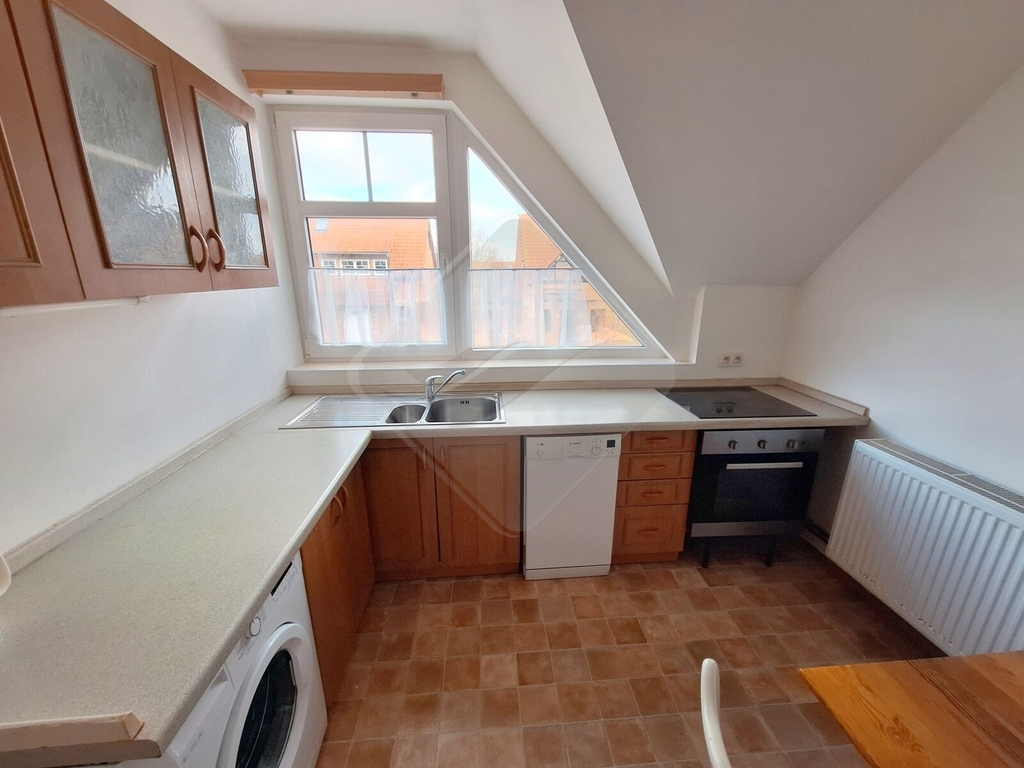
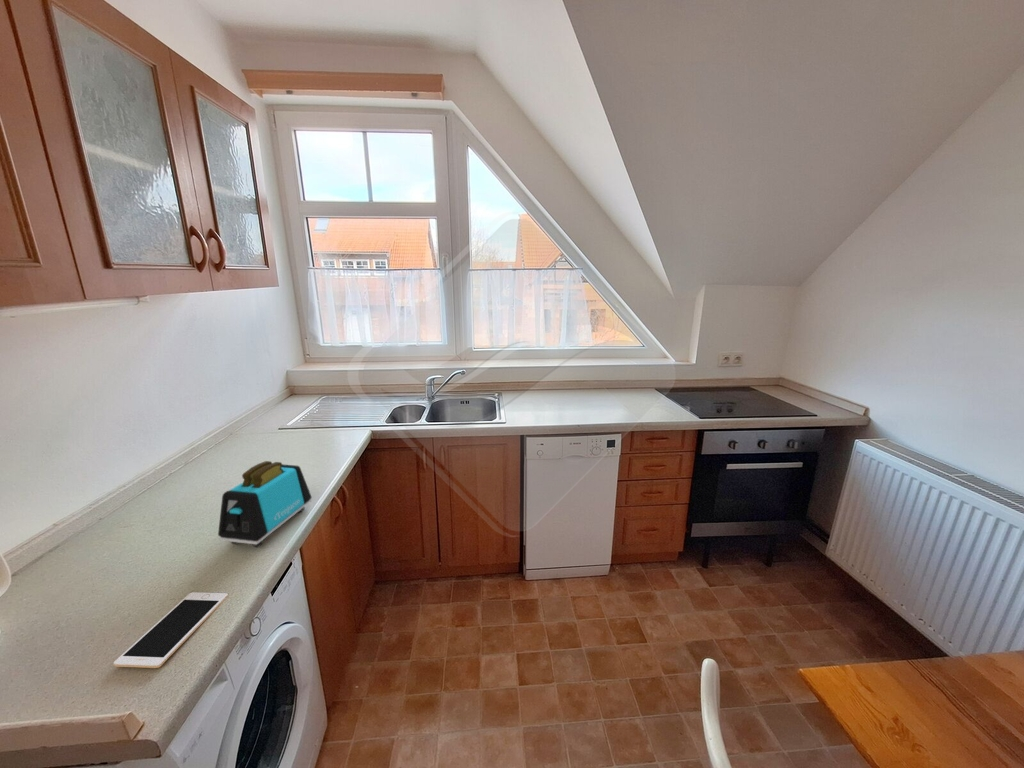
+ toaster (266, 496)
+ cell phone (176, 626)
